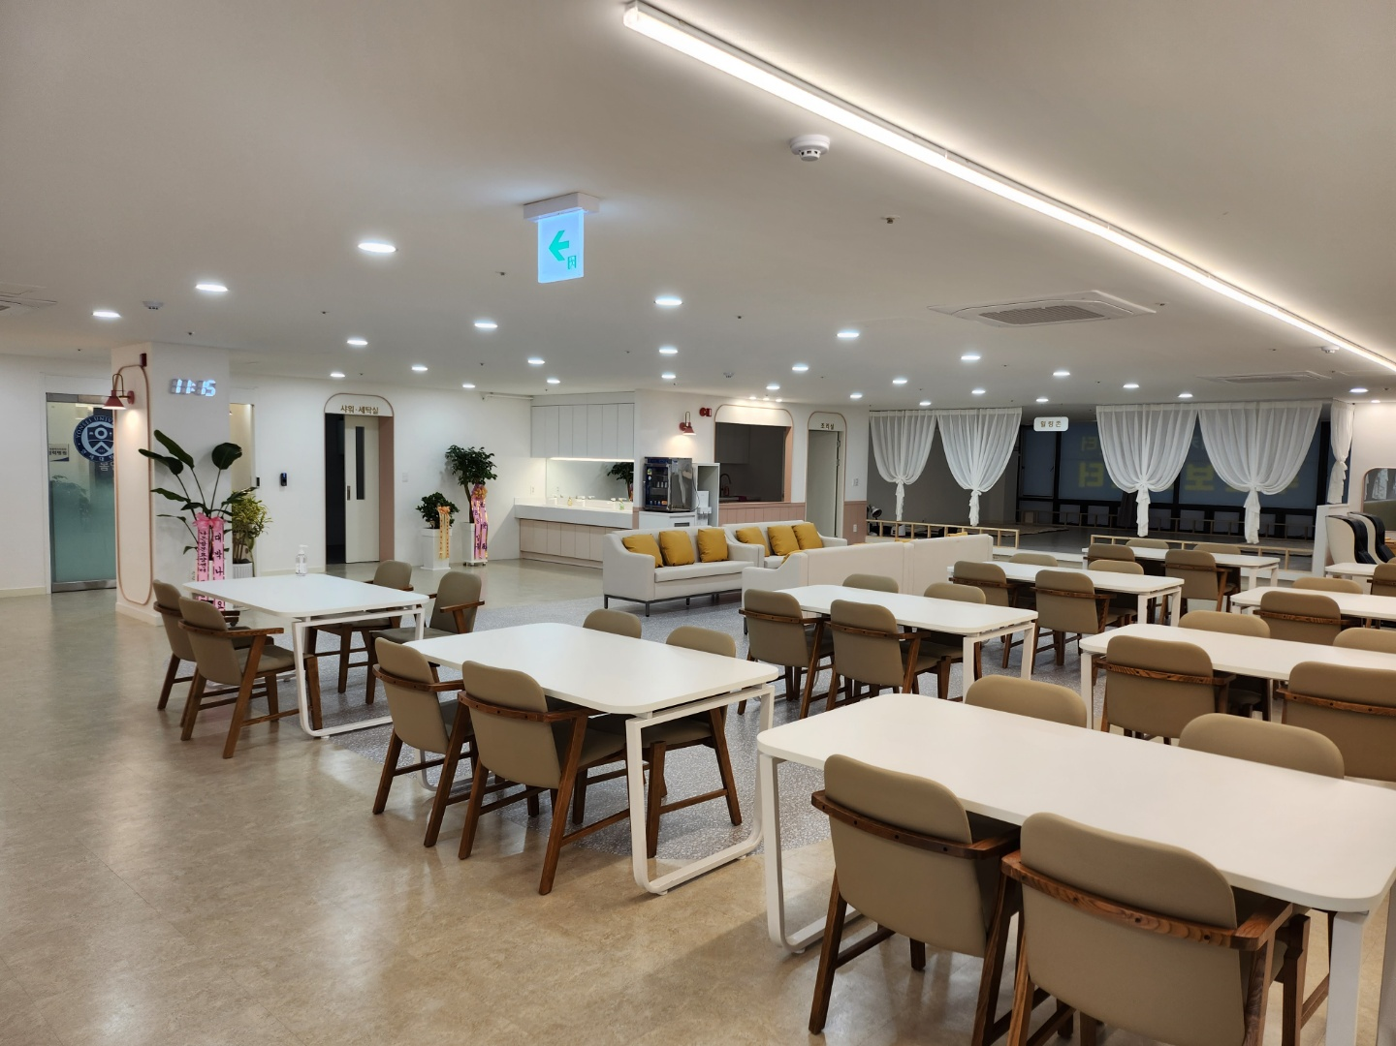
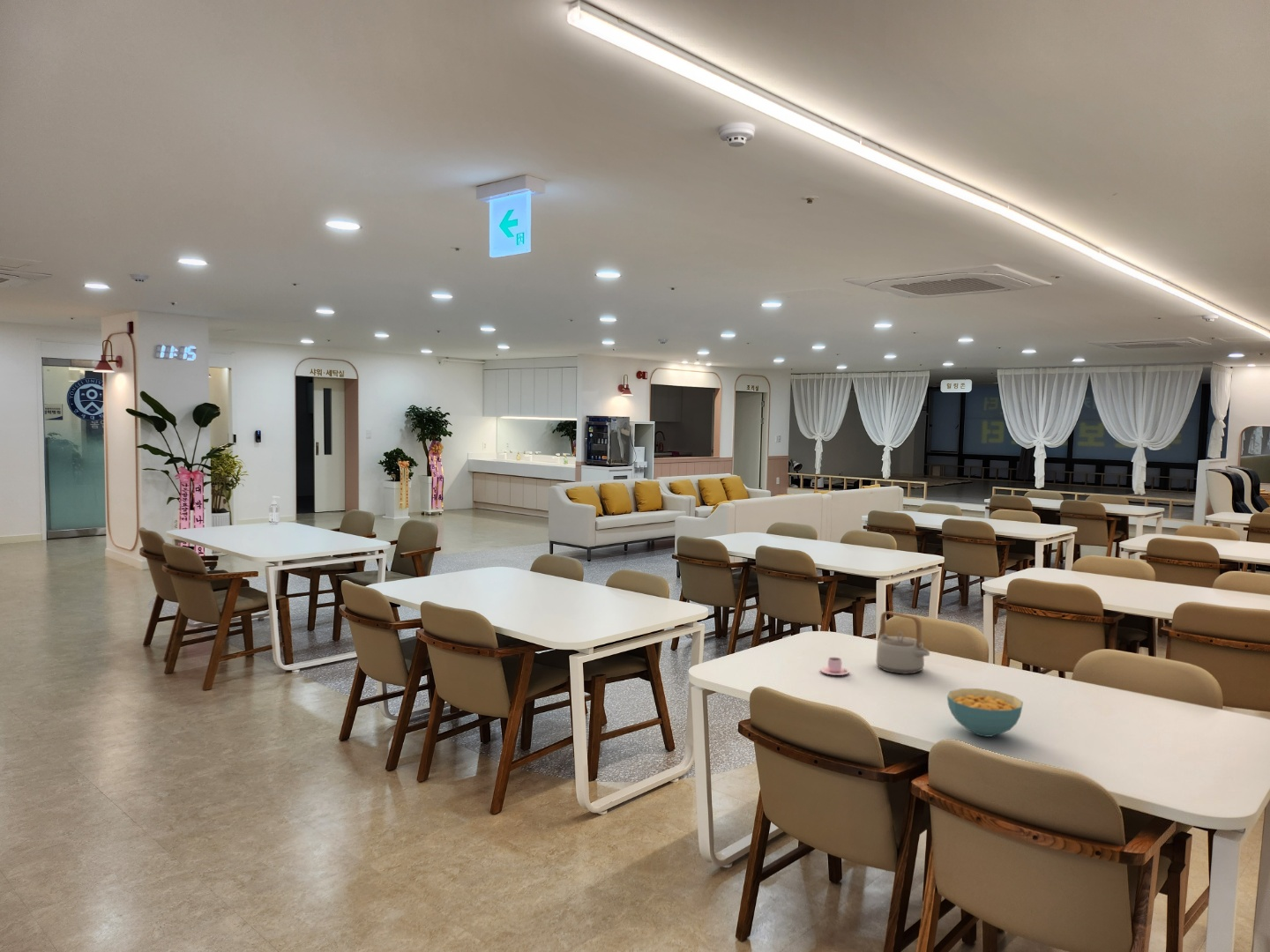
+ teacup (834, 658)
+ cereal bowl (984, 716)
+ teapot (904, 642)
